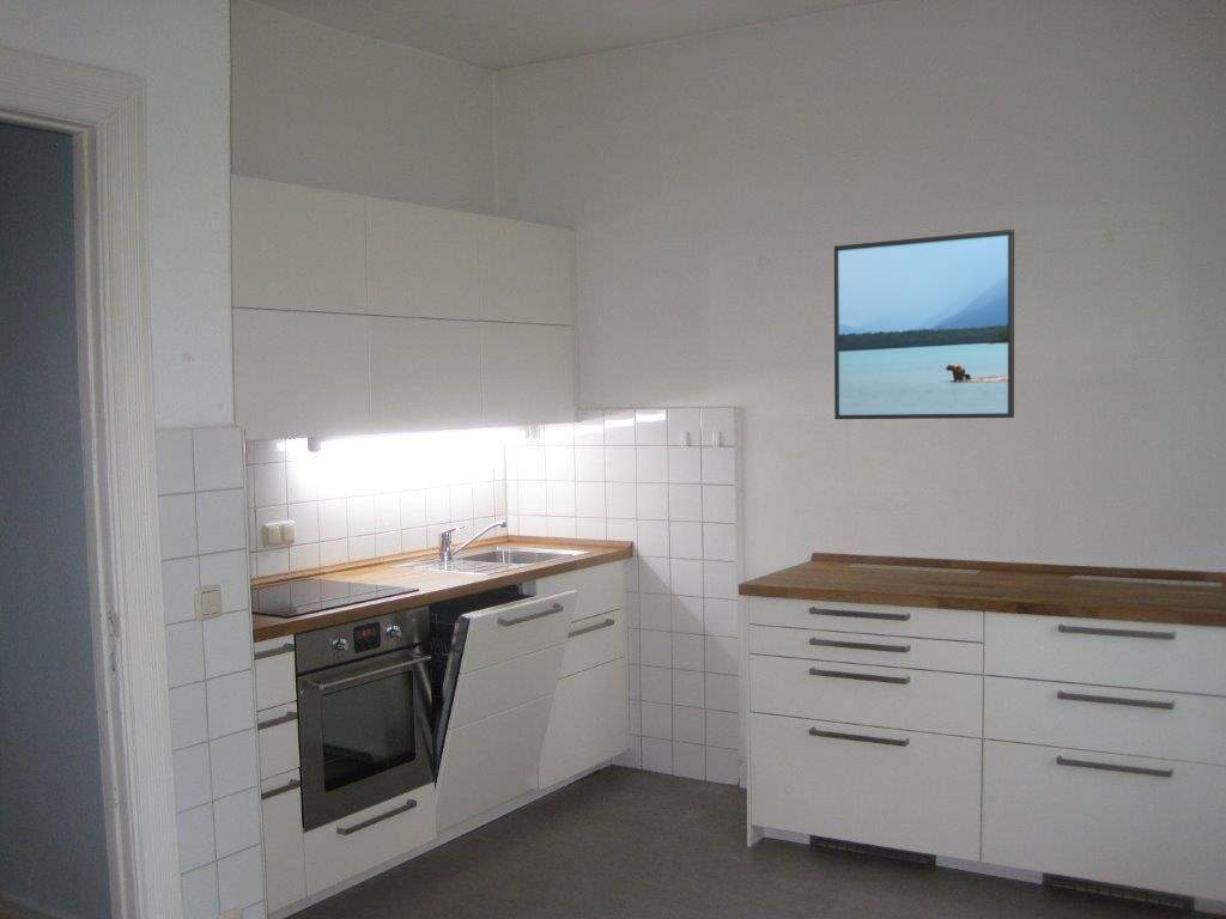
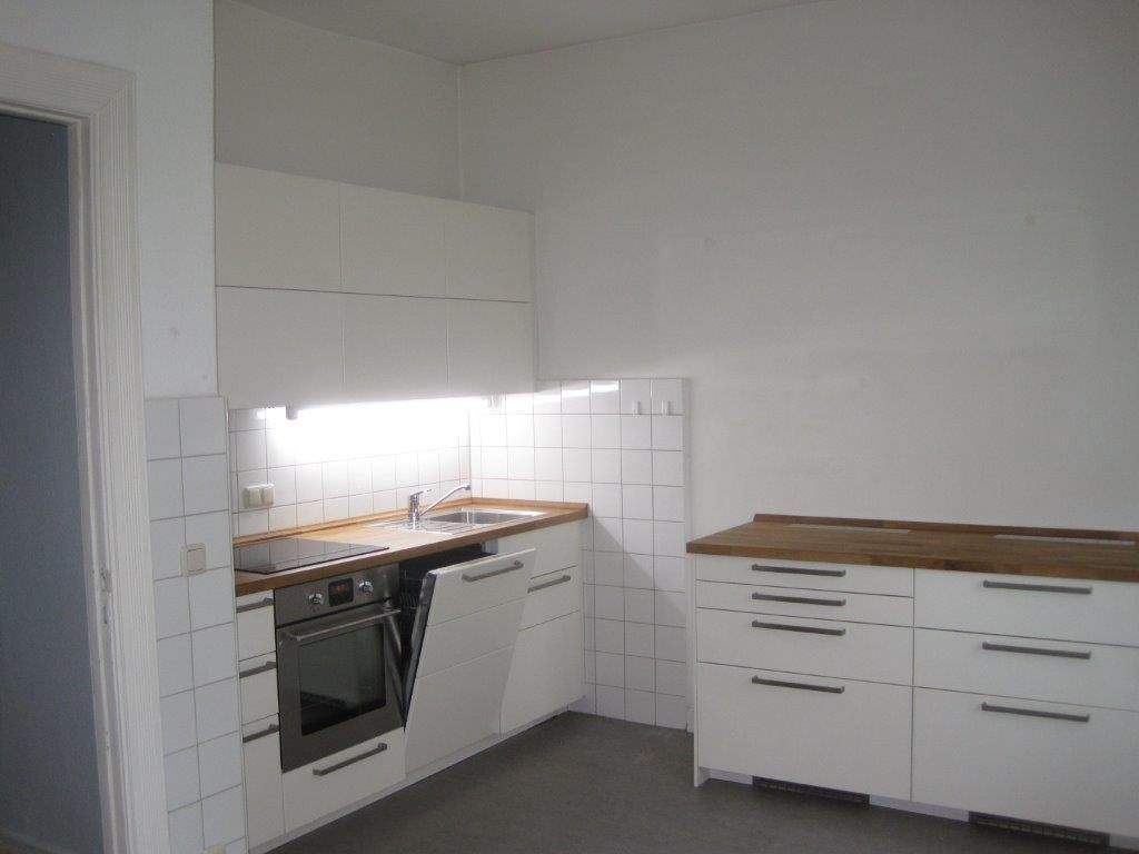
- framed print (921, 328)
